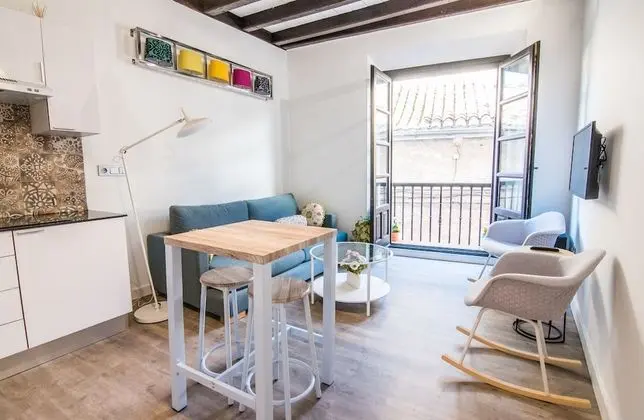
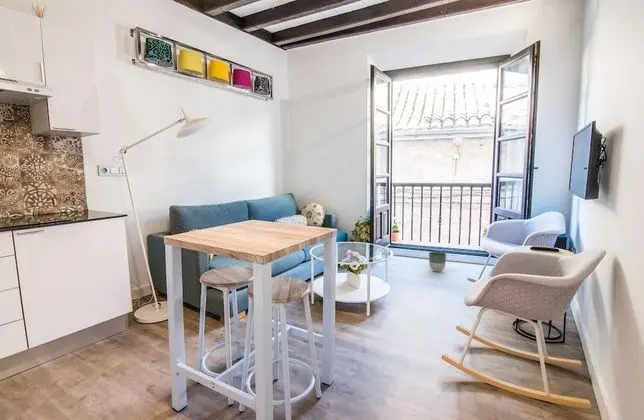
+ planter (437, 262)
